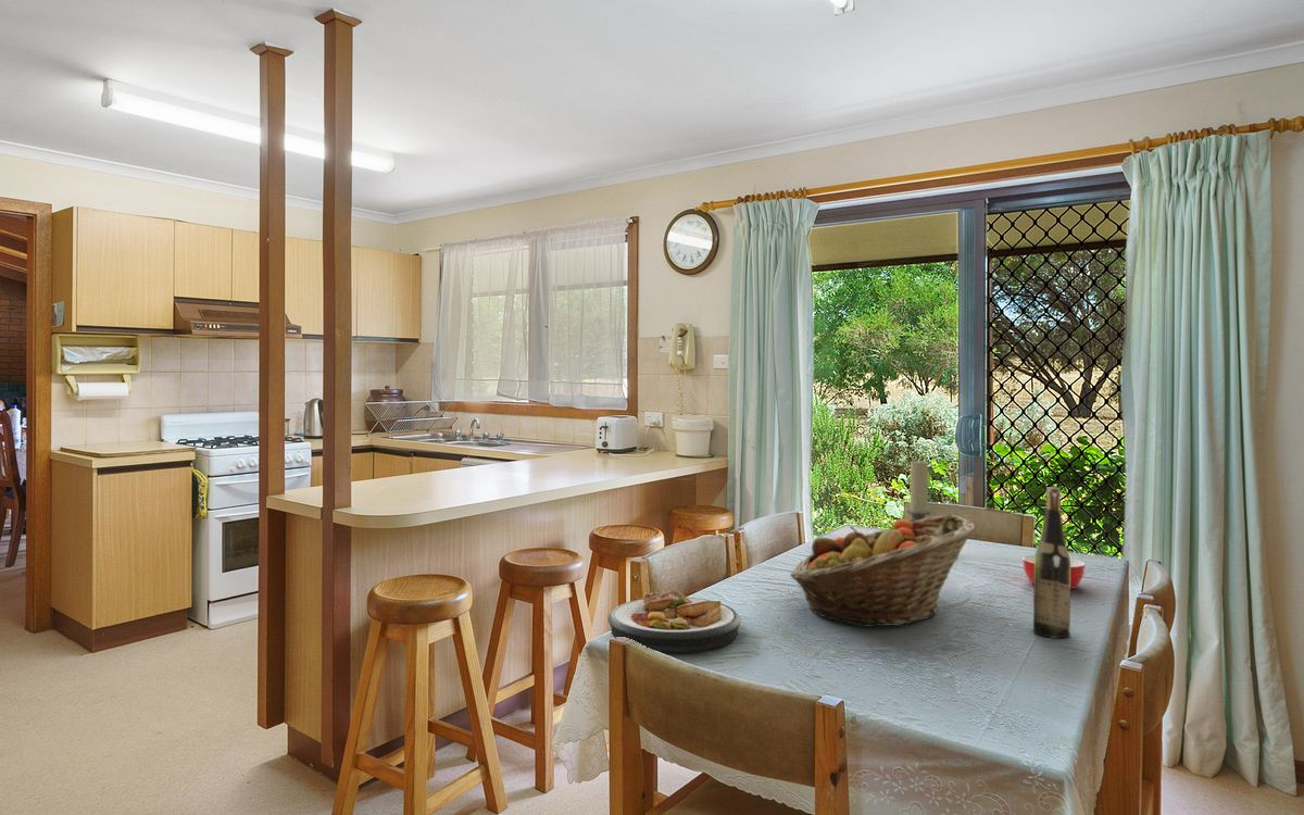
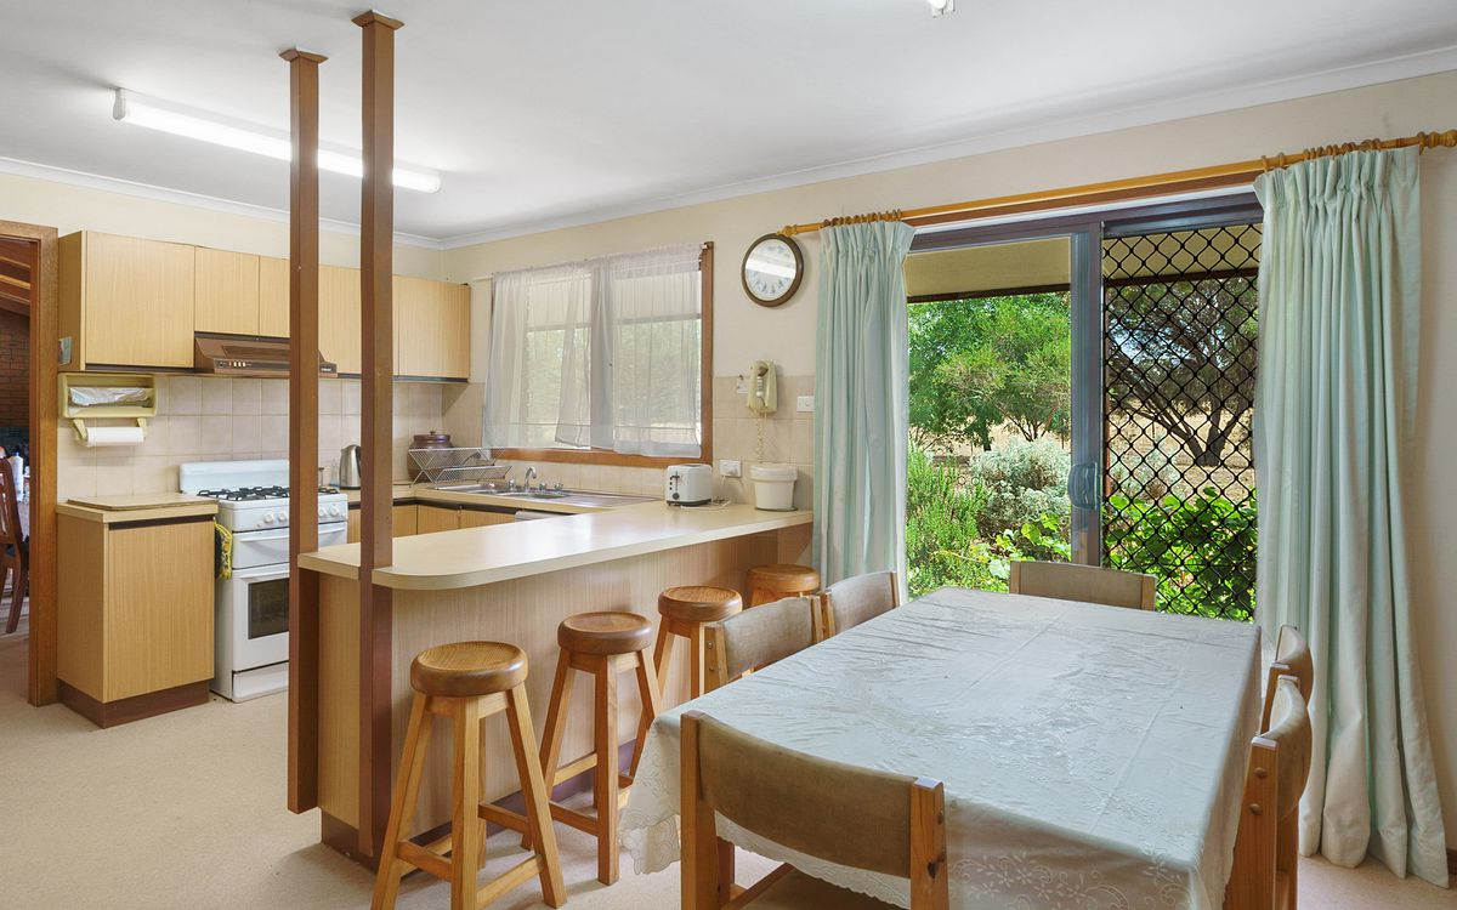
- fruit basket (880, 562)
- wine bottle (1052, 560)
- plate (674, 616)
- bowl (1070, 573)
- candle holder (919, 505)
